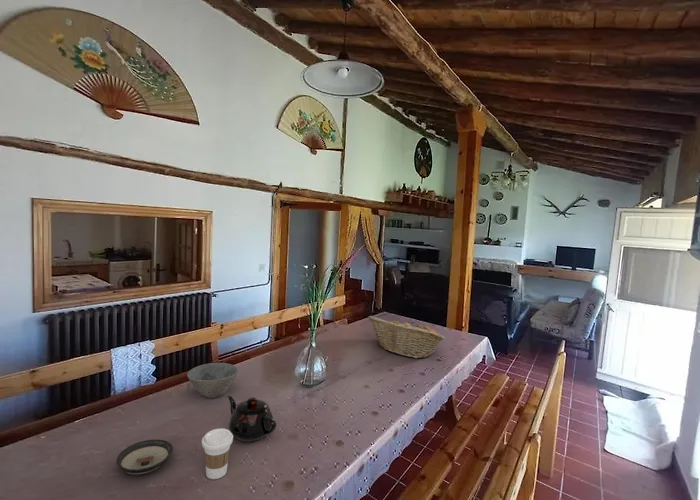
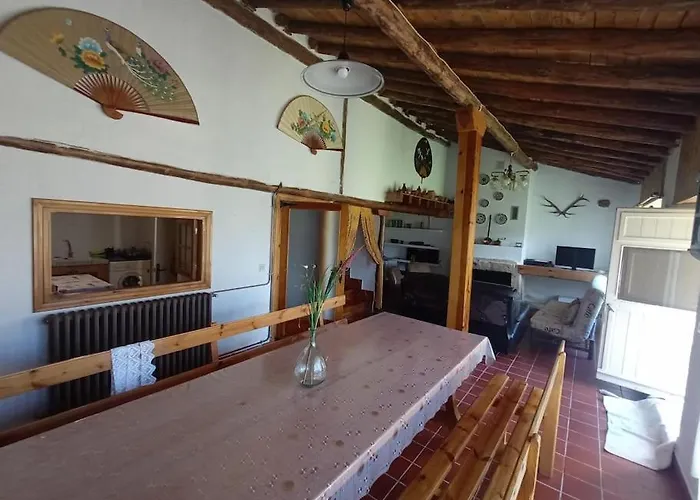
- coffee cup (217, 453)
- teapot (250, 415)
- bowl (212, 381)
- saucer (145, 459)
- fruit basket (404, 333)
